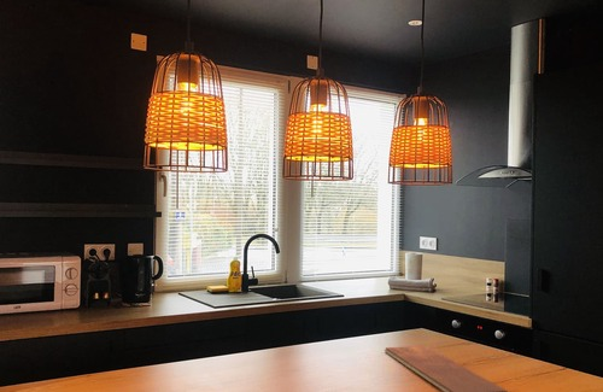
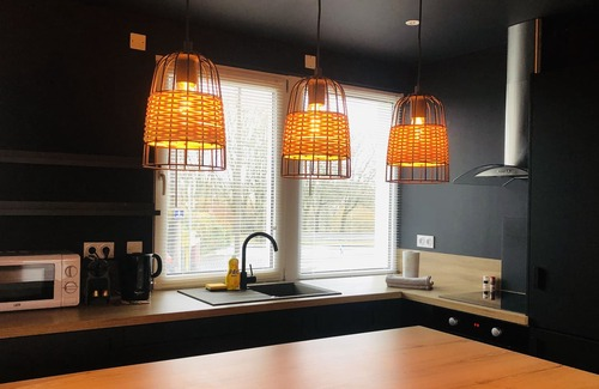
- chopping board (438, 369)
